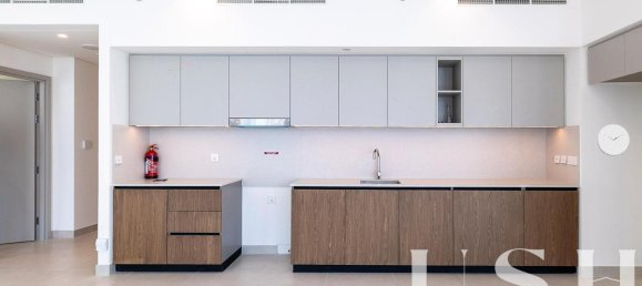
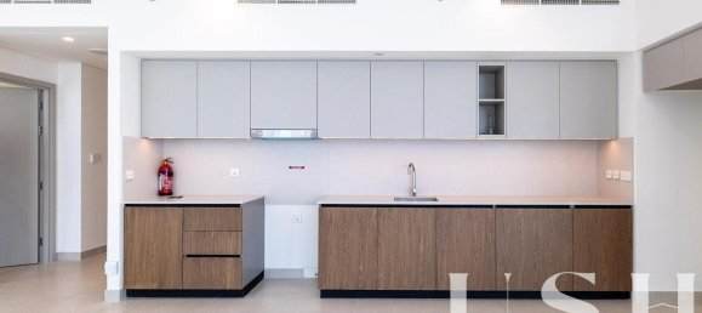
- wall clock (613, 140)
